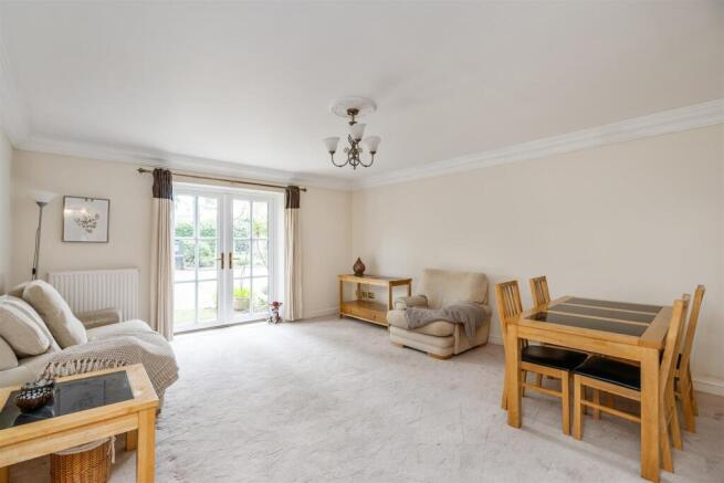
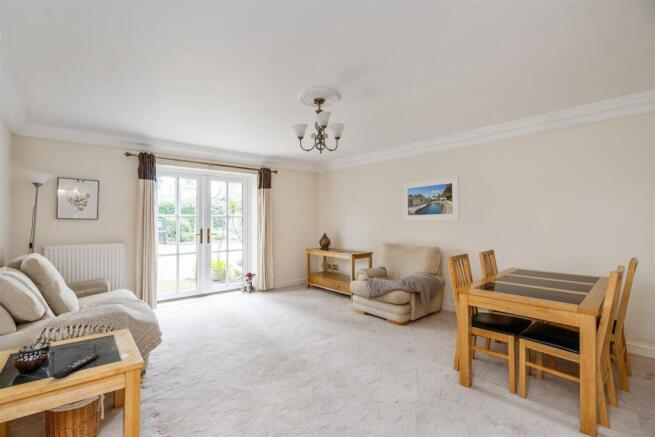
+ remote control (77, 365)
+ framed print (428, 200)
